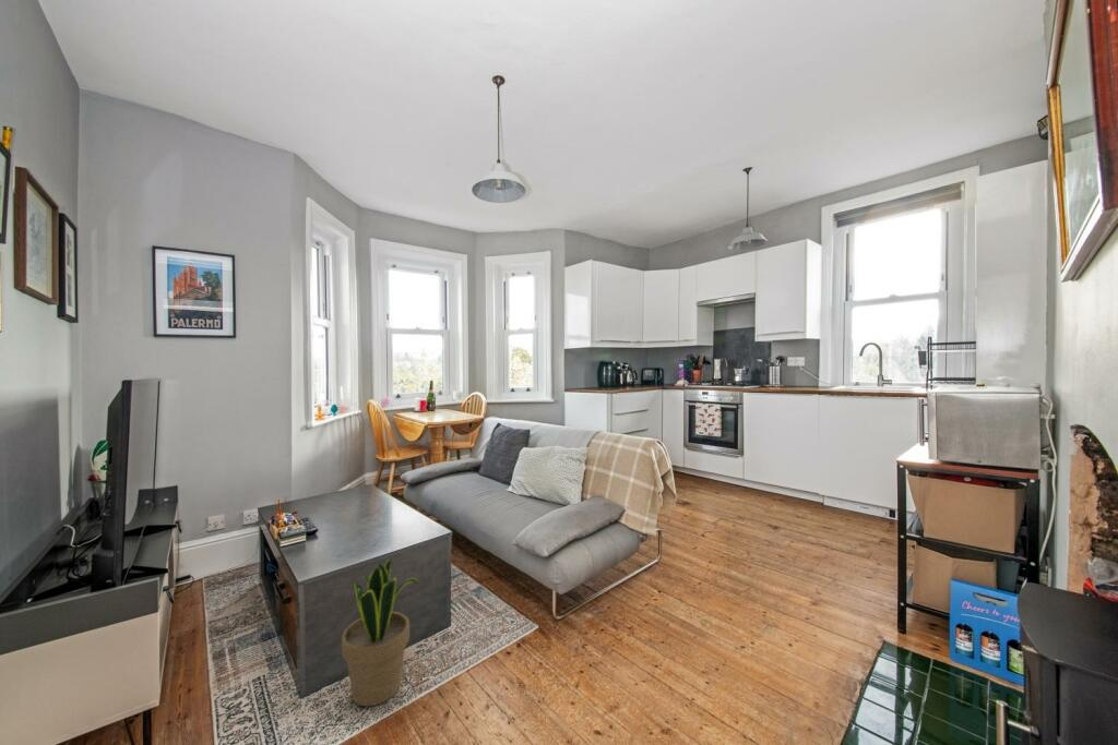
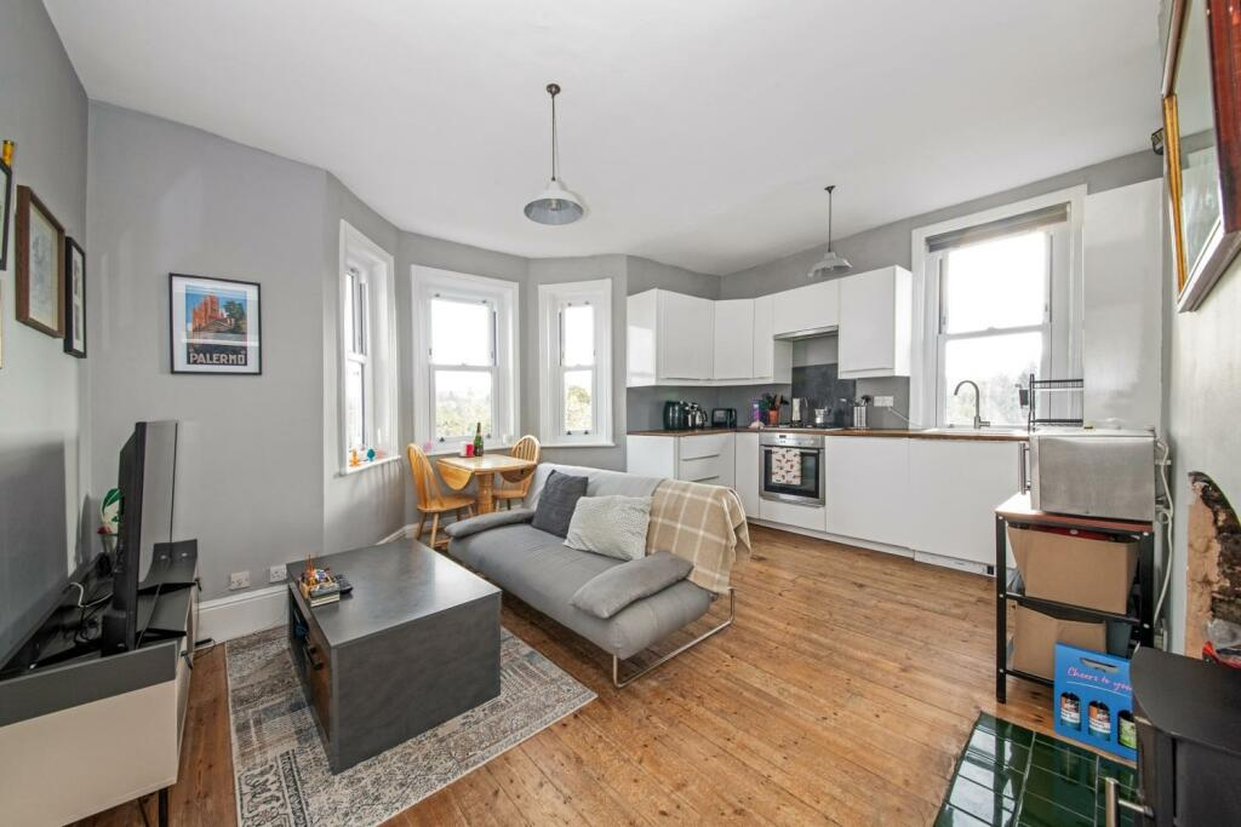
- potted plant (381, 626)
